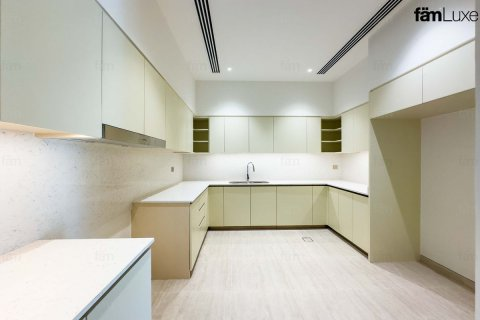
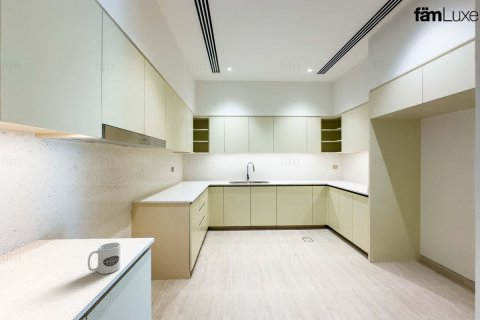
+ mug (104, 258)
